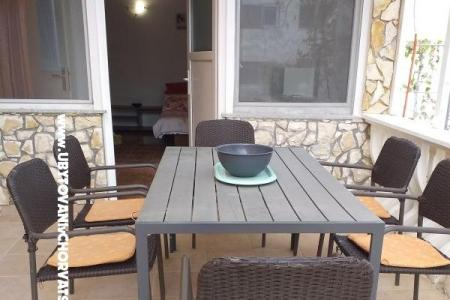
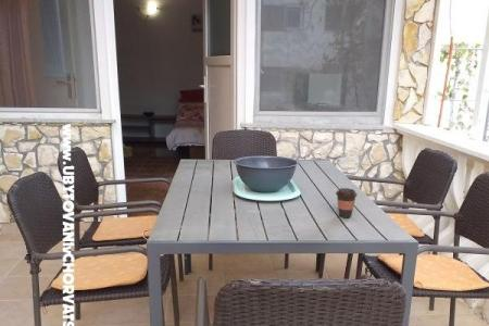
+ coffee cup (346, 203)
